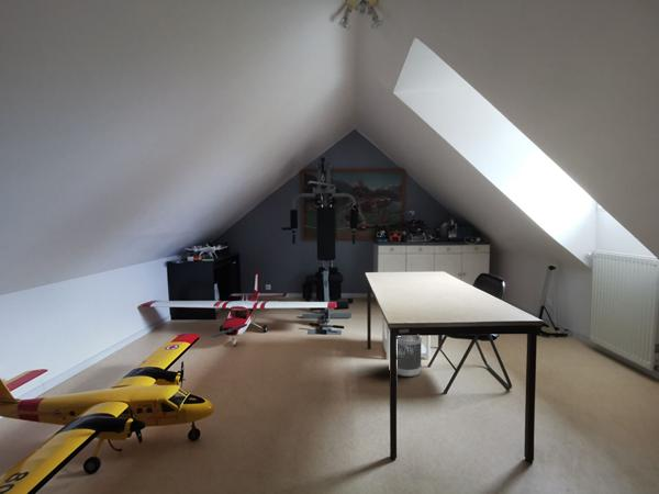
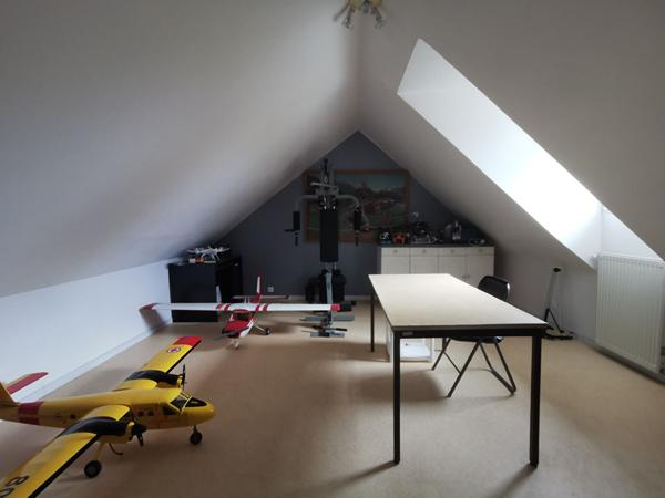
- wastebasket (405, 352)
